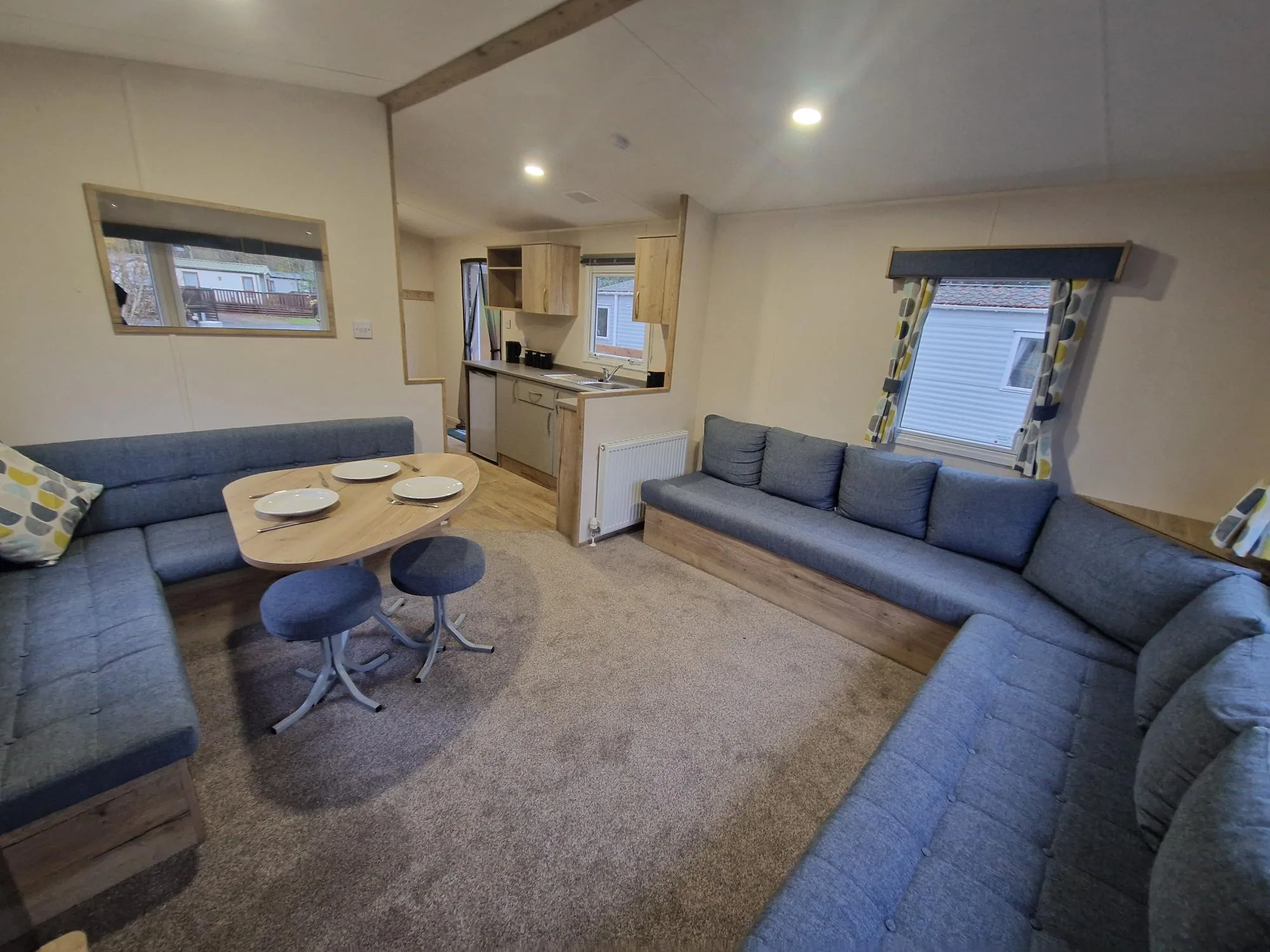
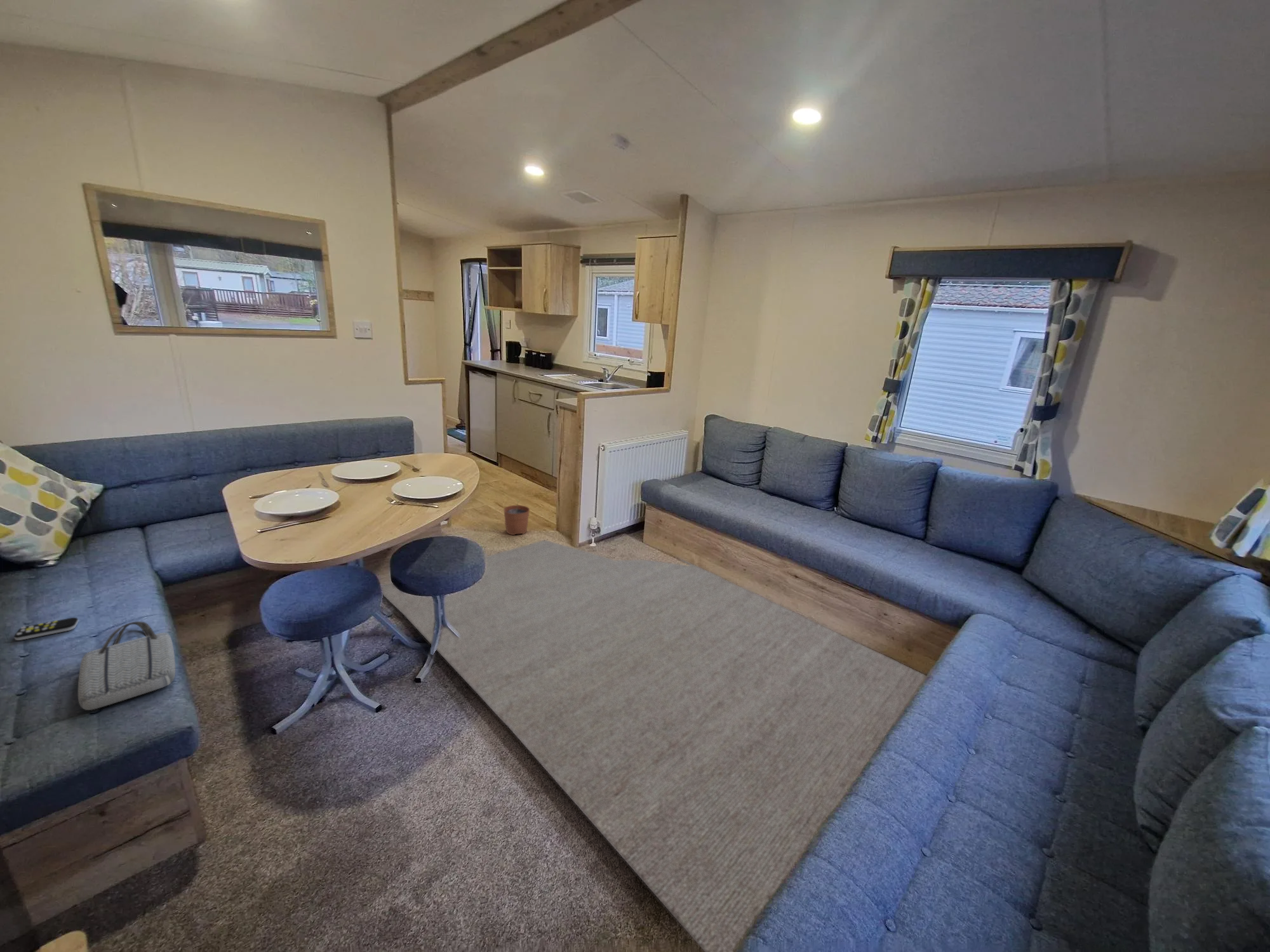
+ rug (639, 633)
+ tote bag (128, 655)
+ remote control (47, 628)
+ plant pot (516, 515)
